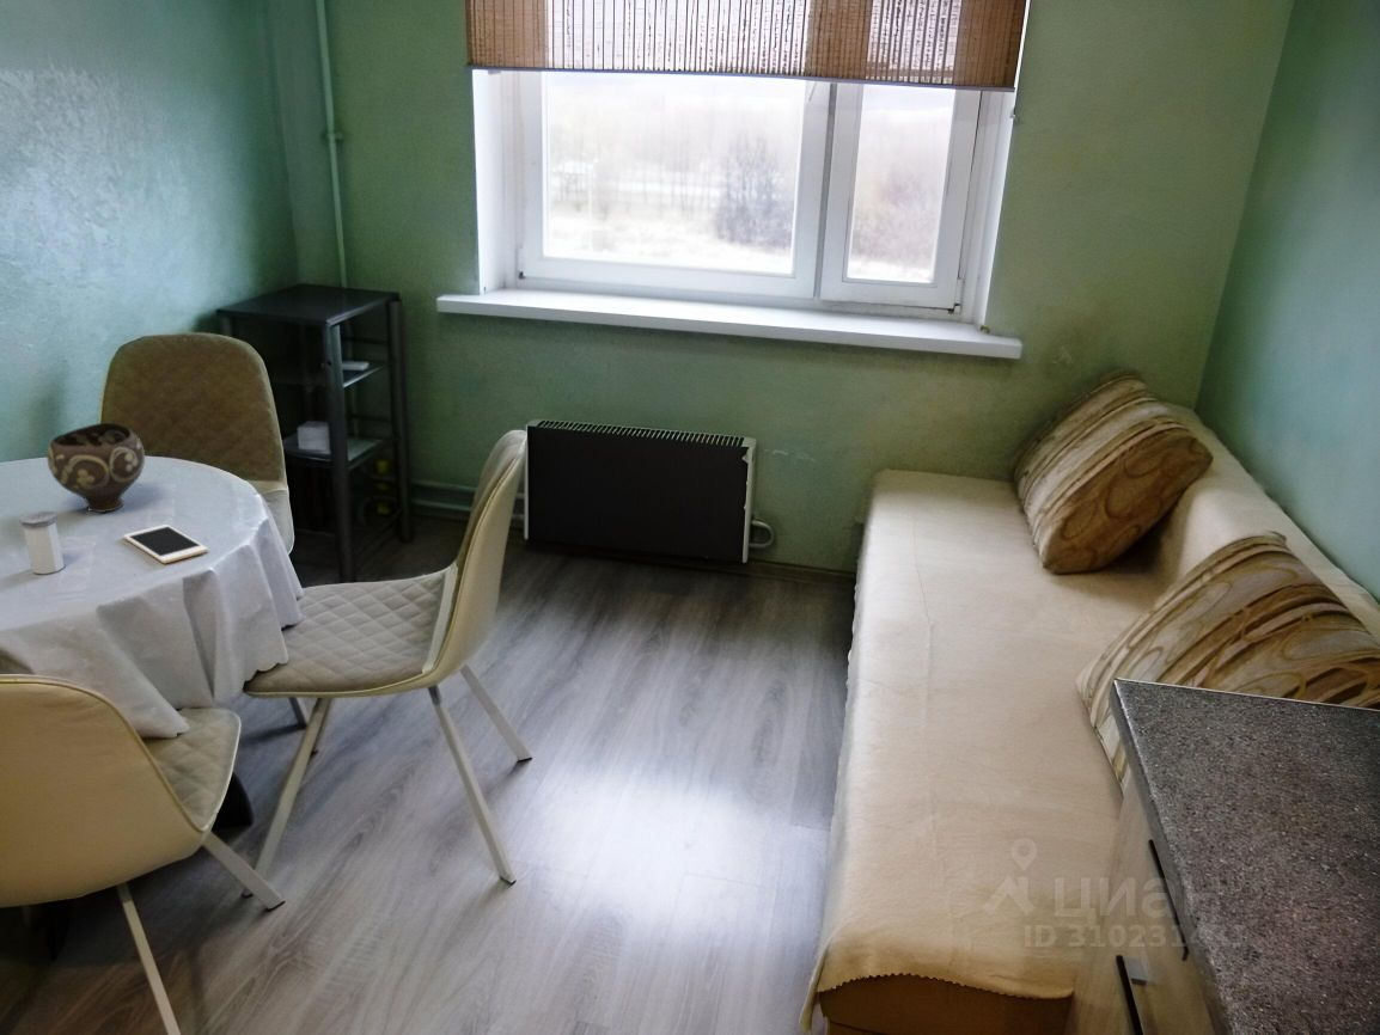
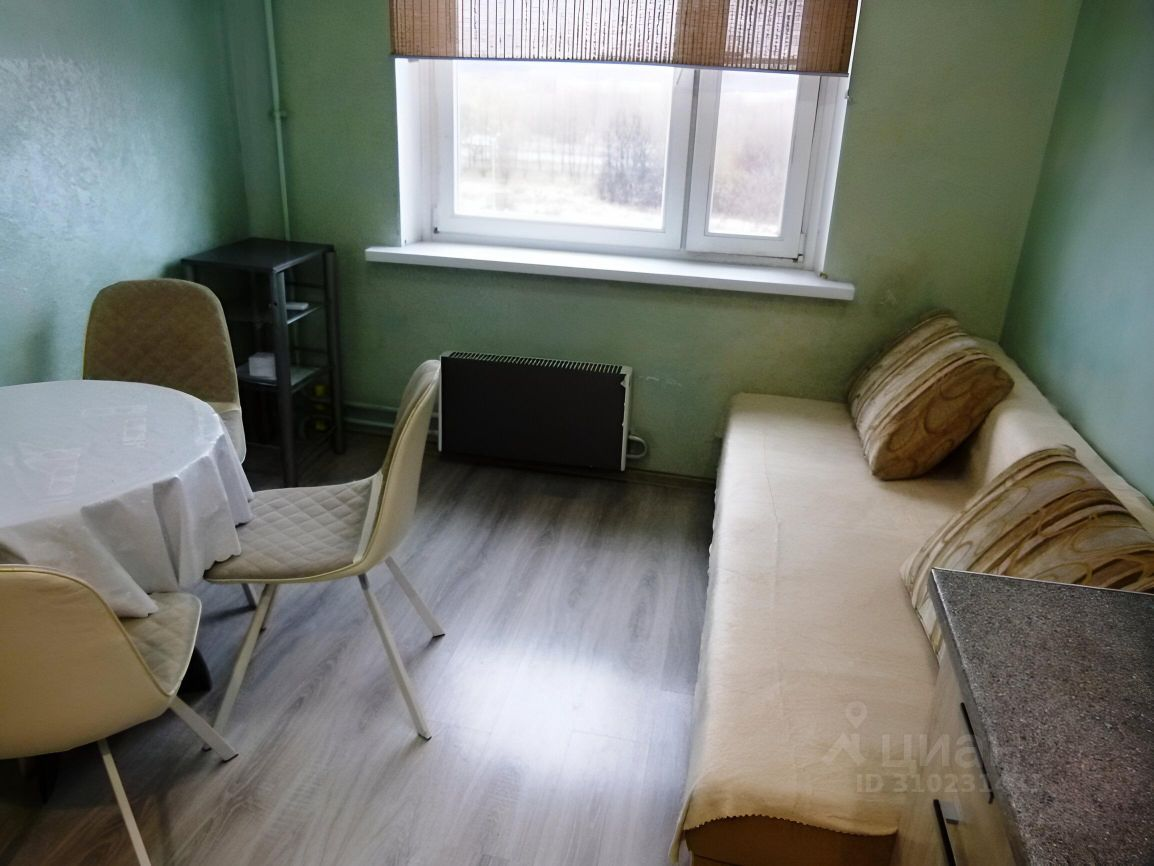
- cell phone (165, 543)
- bowl (99, 470)
- salt shaker (43, 543)
